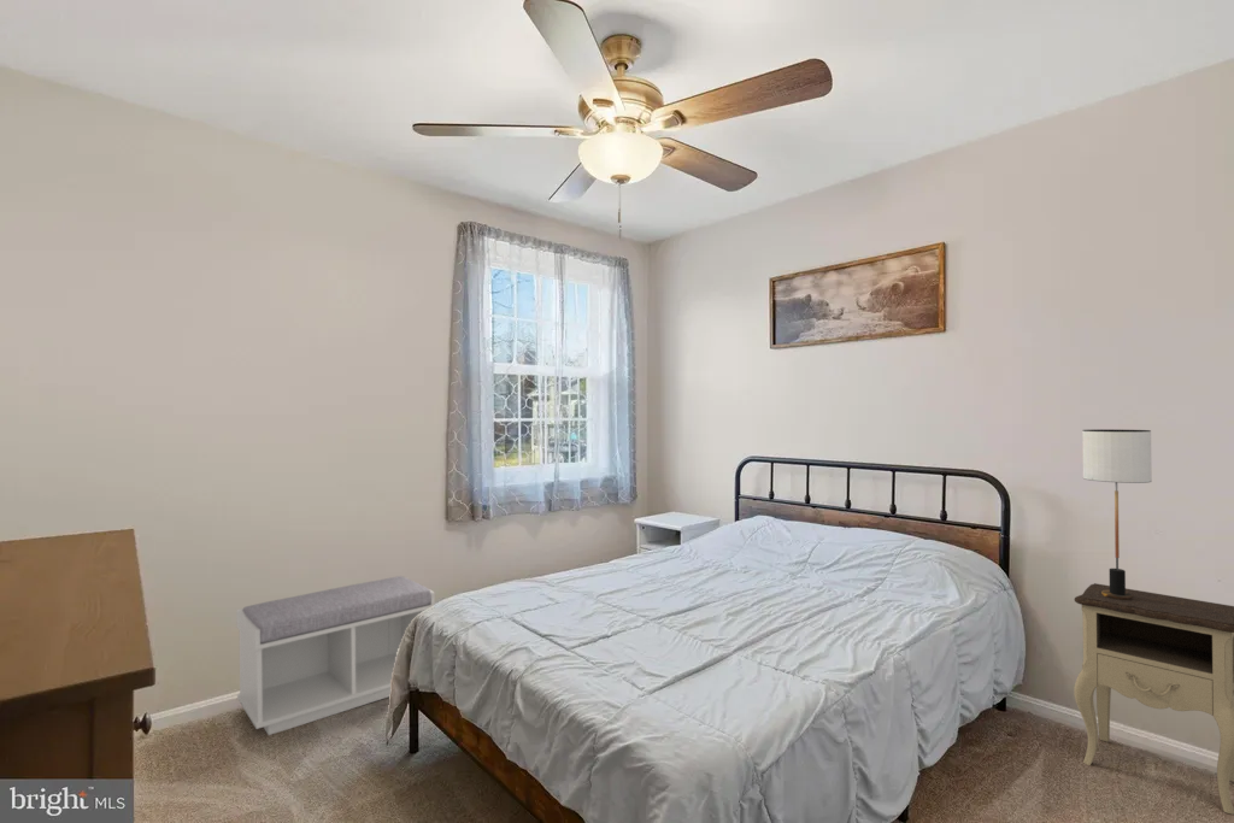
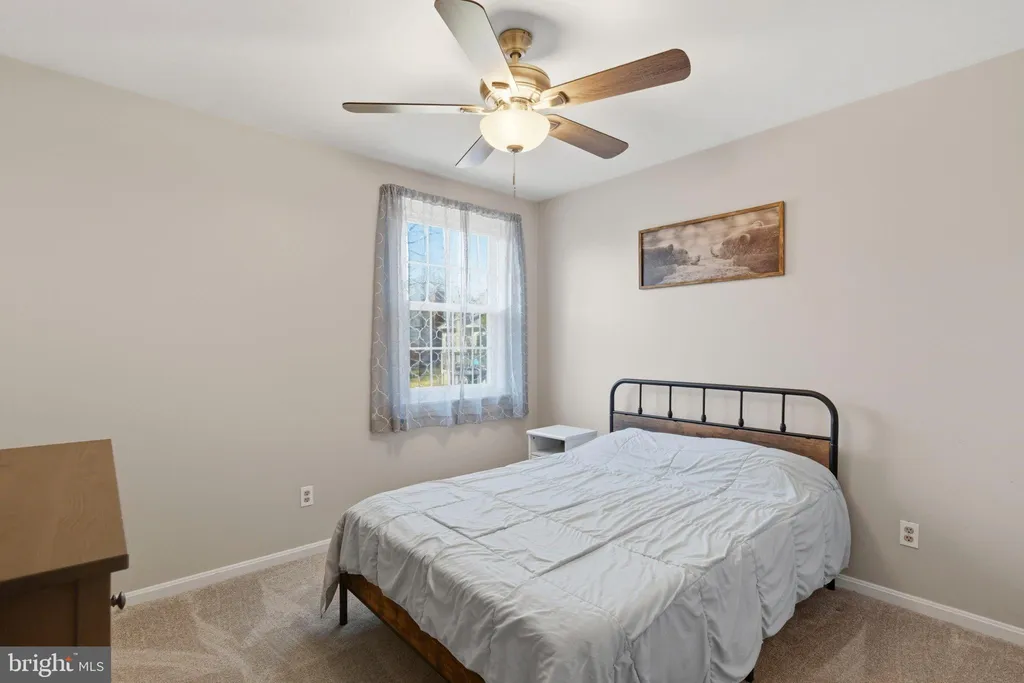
- bench (340, 645)
- table lamp (1116, 512)
- nightstand (1157, 687)
